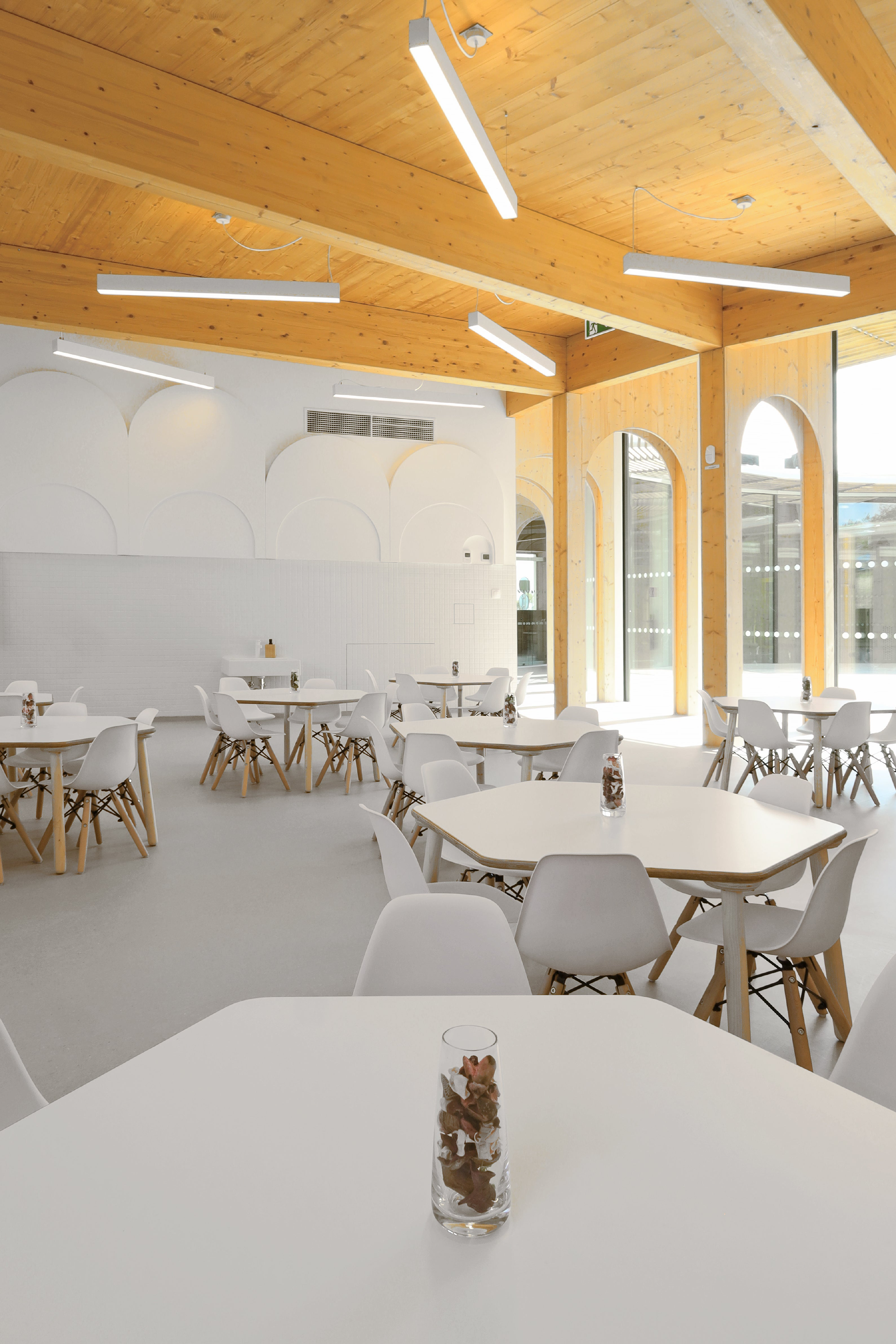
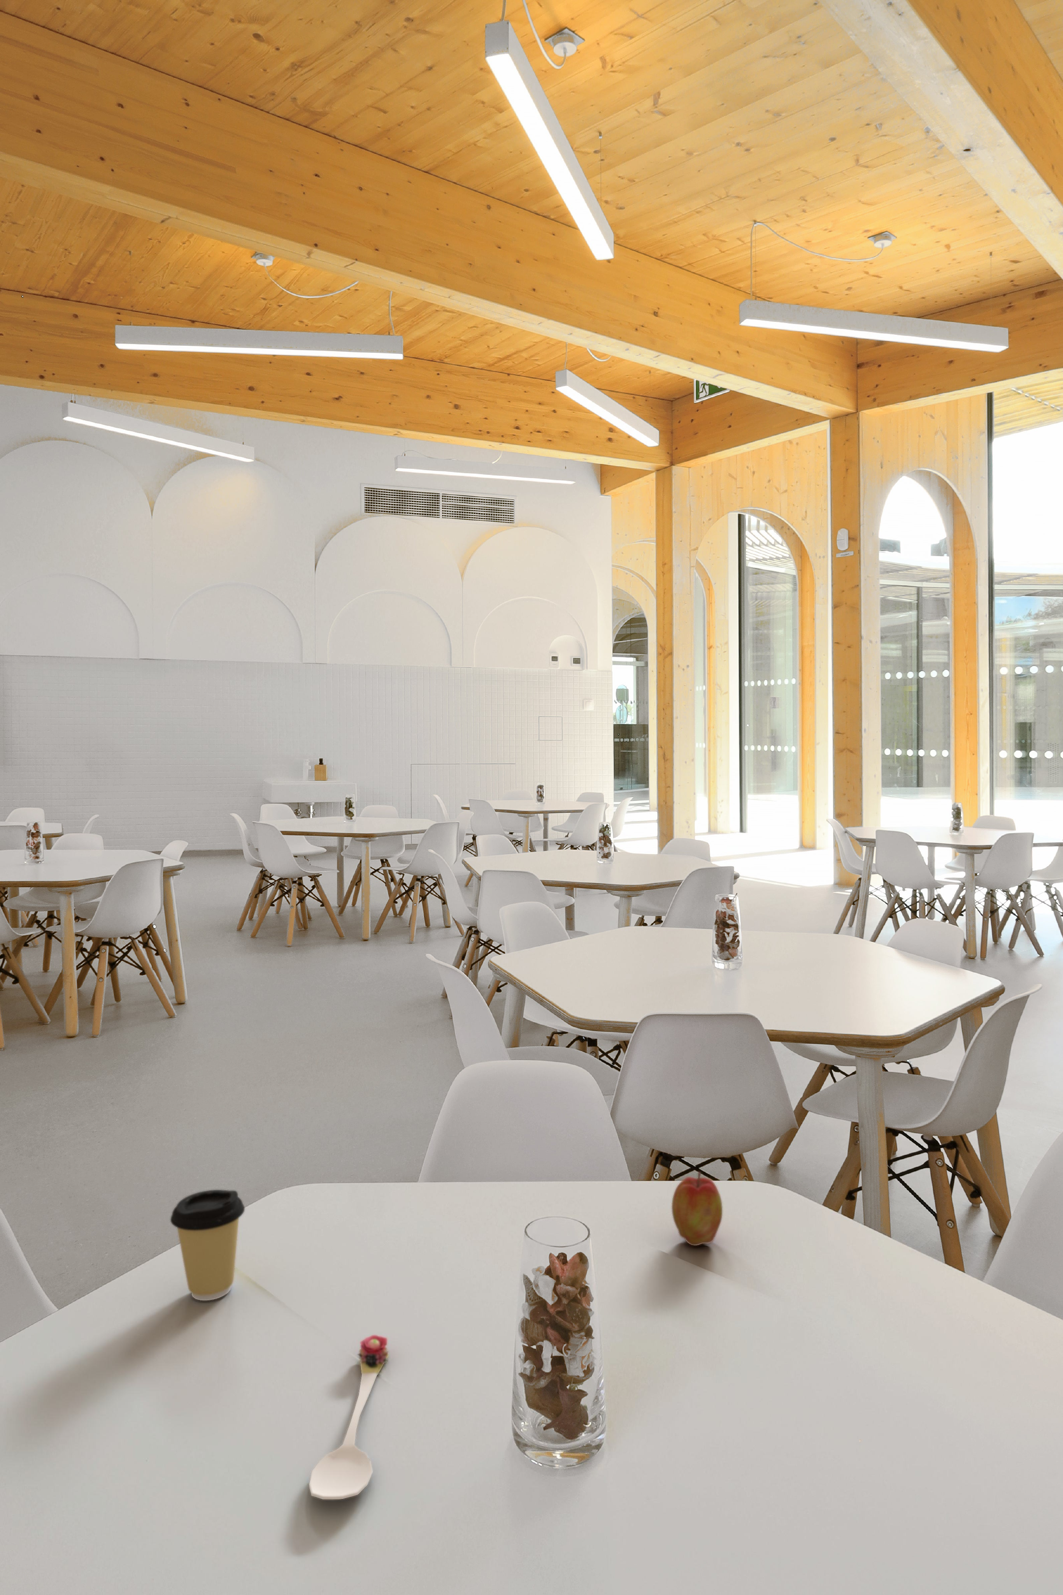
+ coffee cup (209, 1244)
+ spoon (356, 1412)
+ apple (696, 1205)
